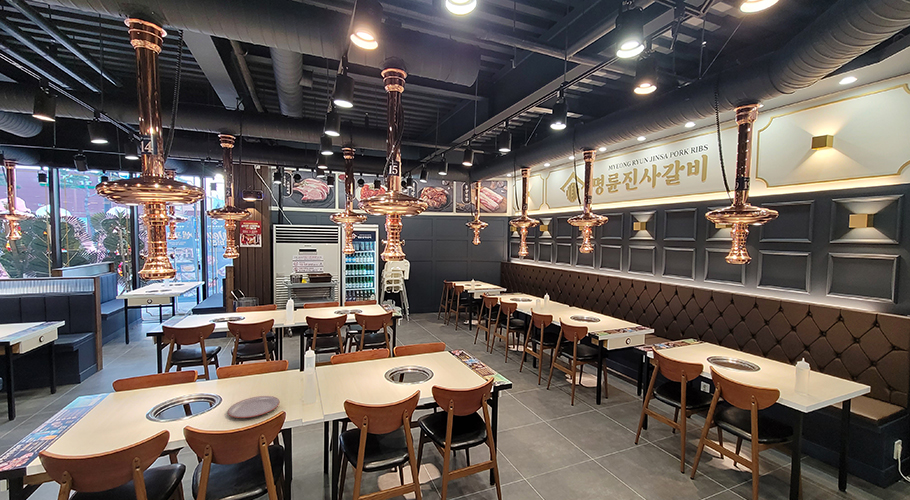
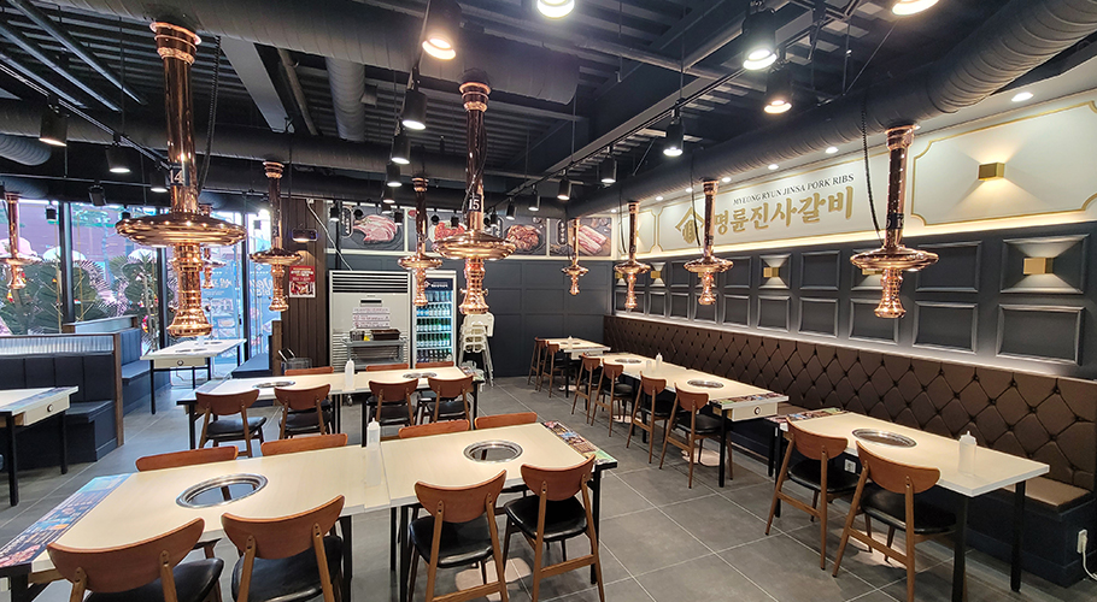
- plate (254, 407)
